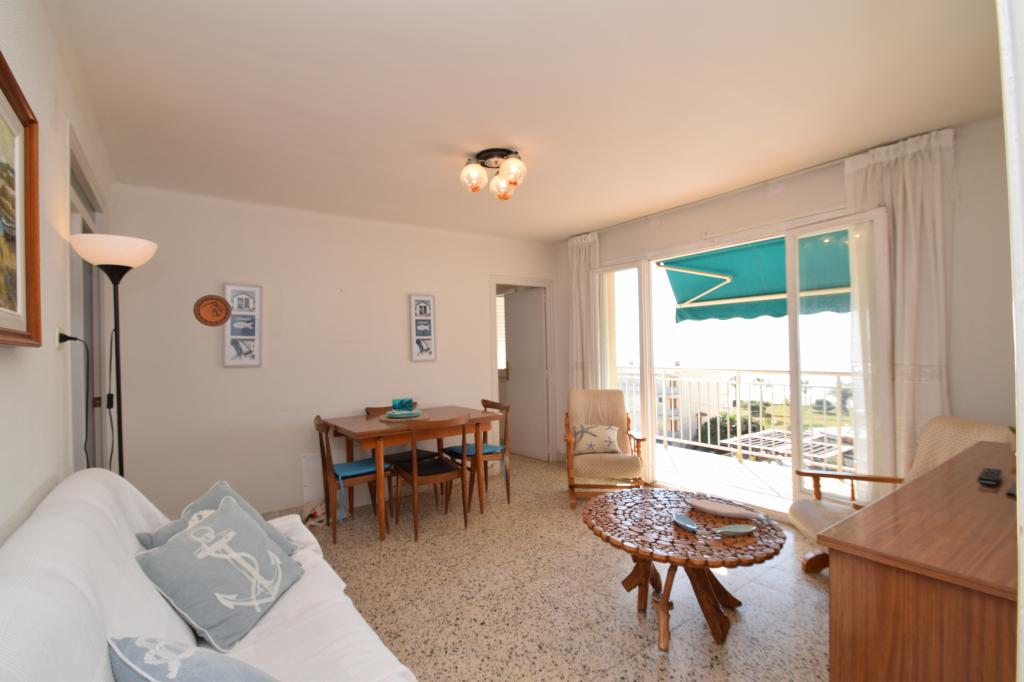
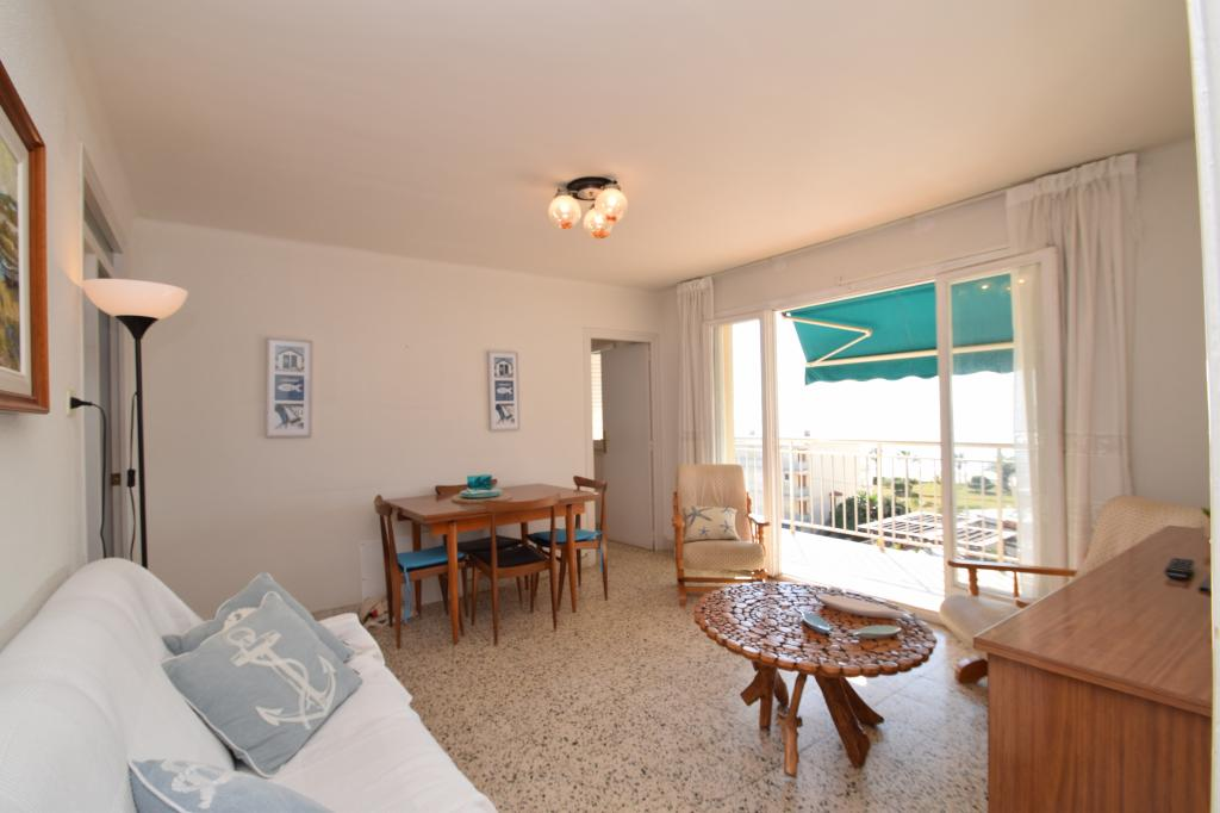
- decorative plate (212, 310)
